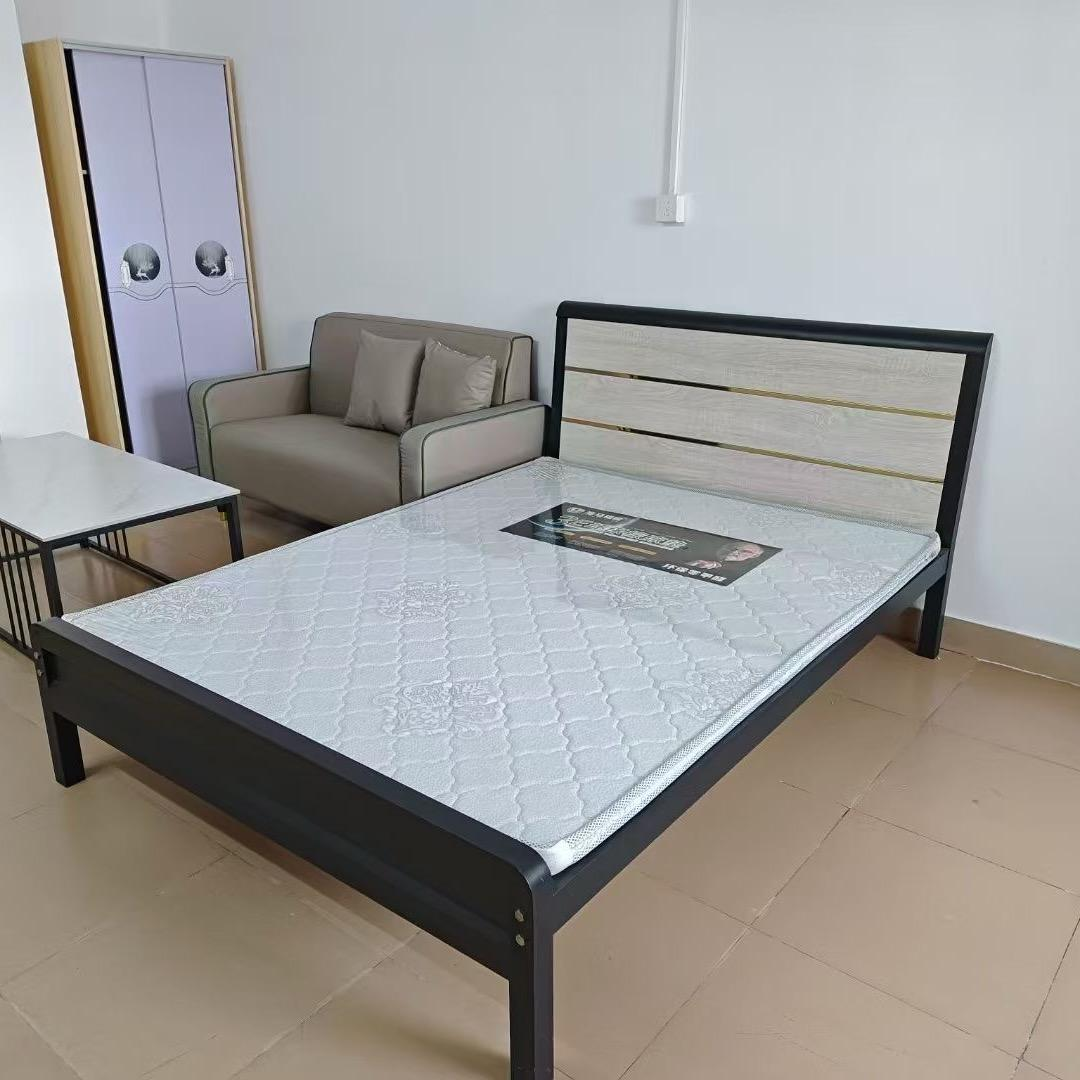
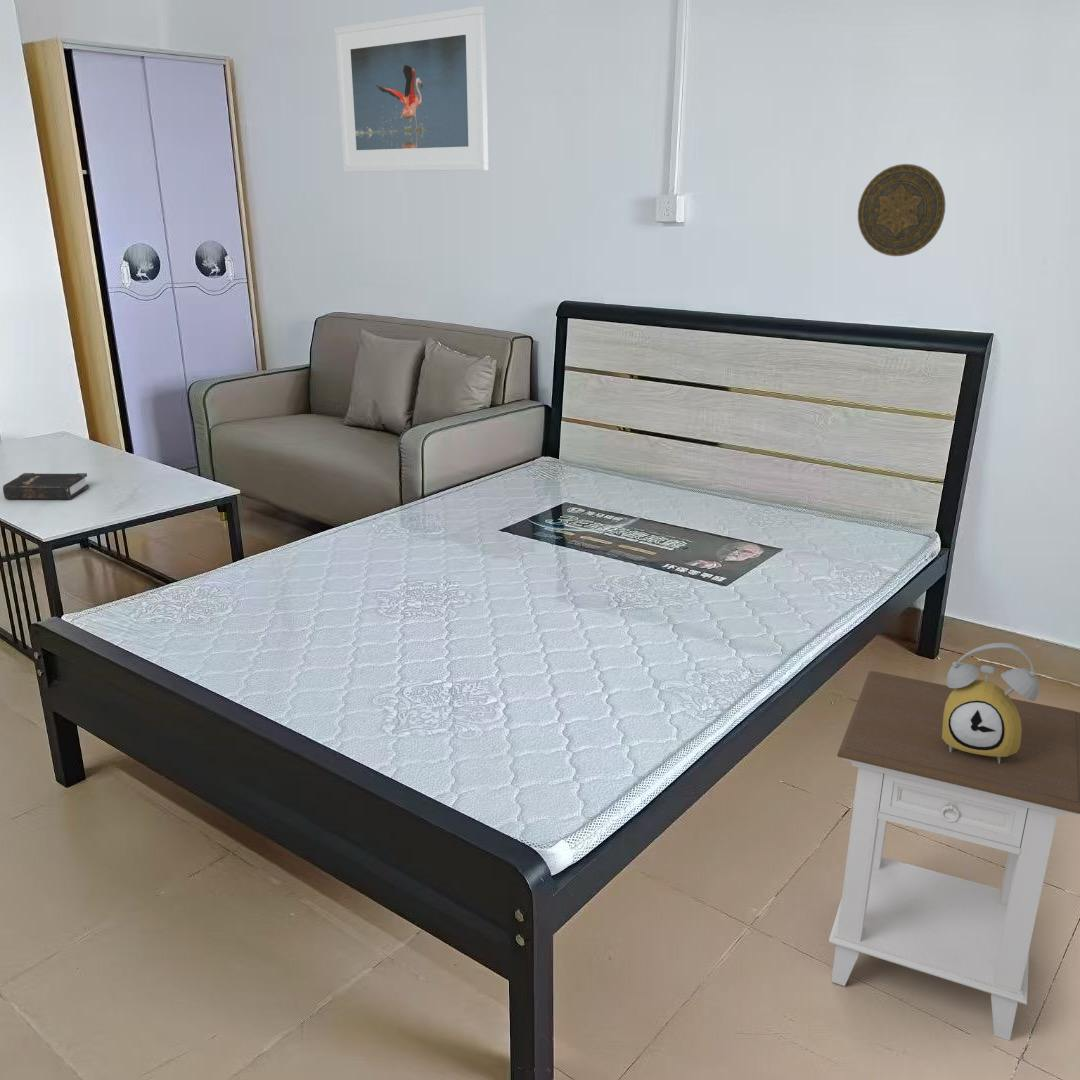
+ decorative plate (899, 210)
+ alarm clock (990, 691)
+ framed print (408, 96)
+ nightstand (949, 836)
+ hardback book (46, 486)
